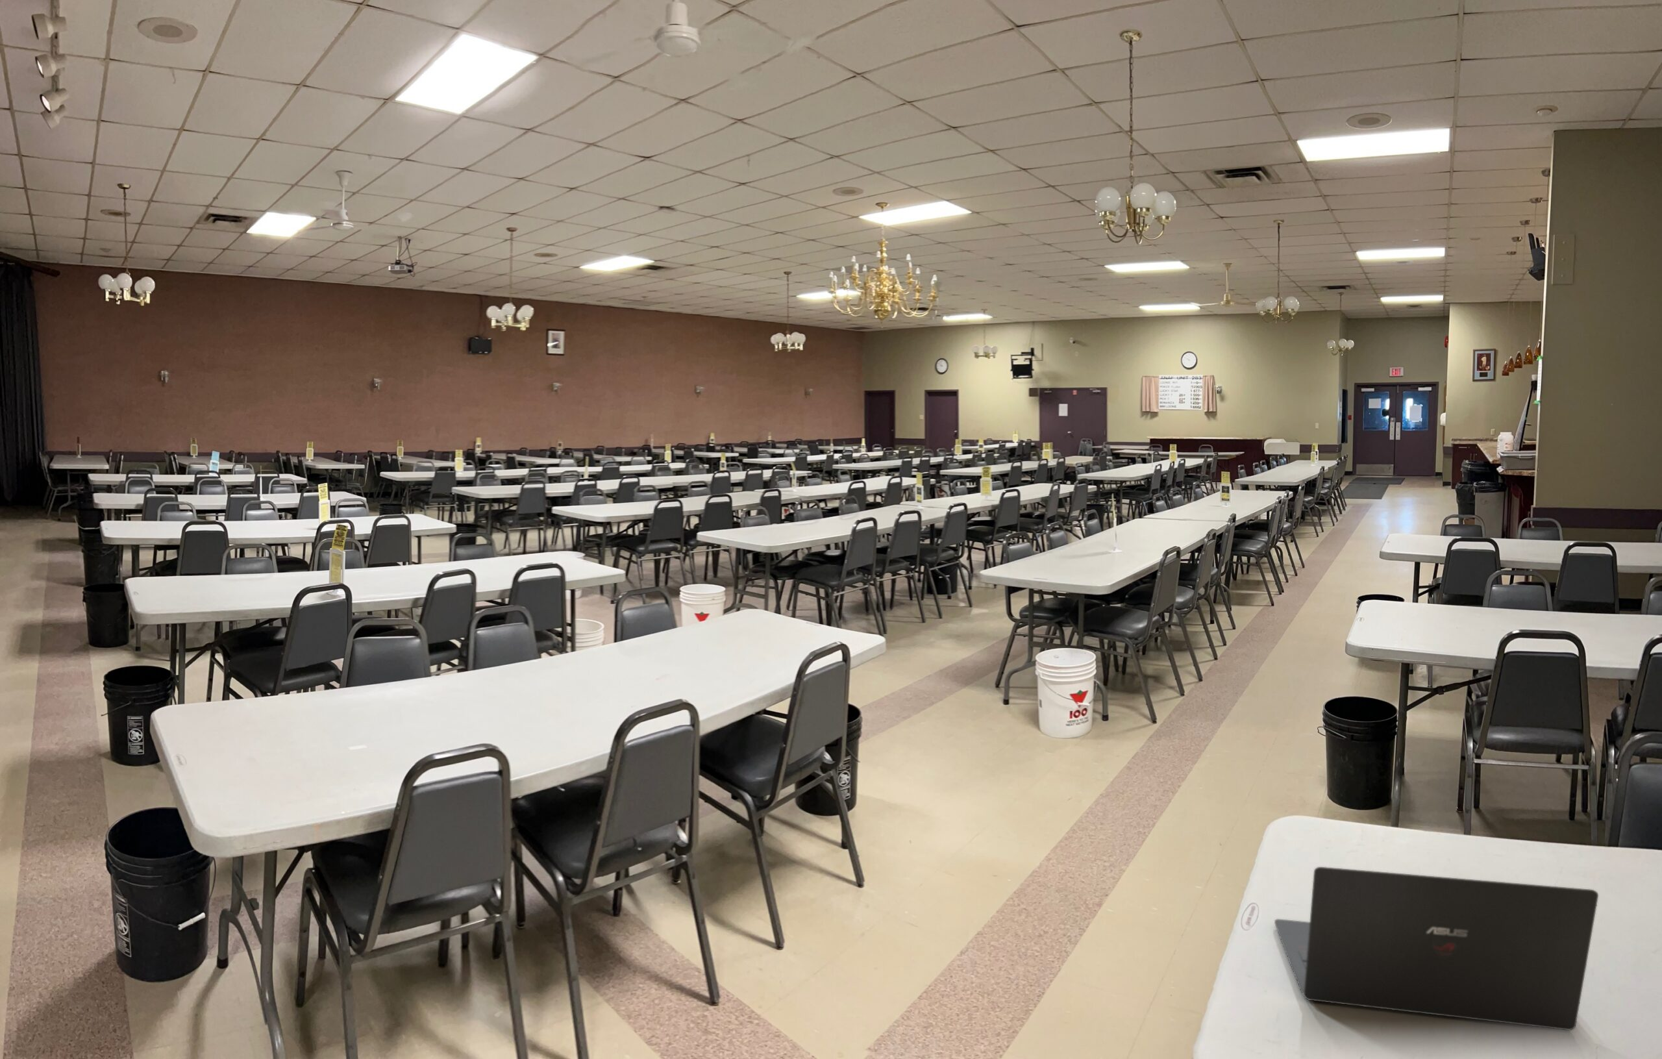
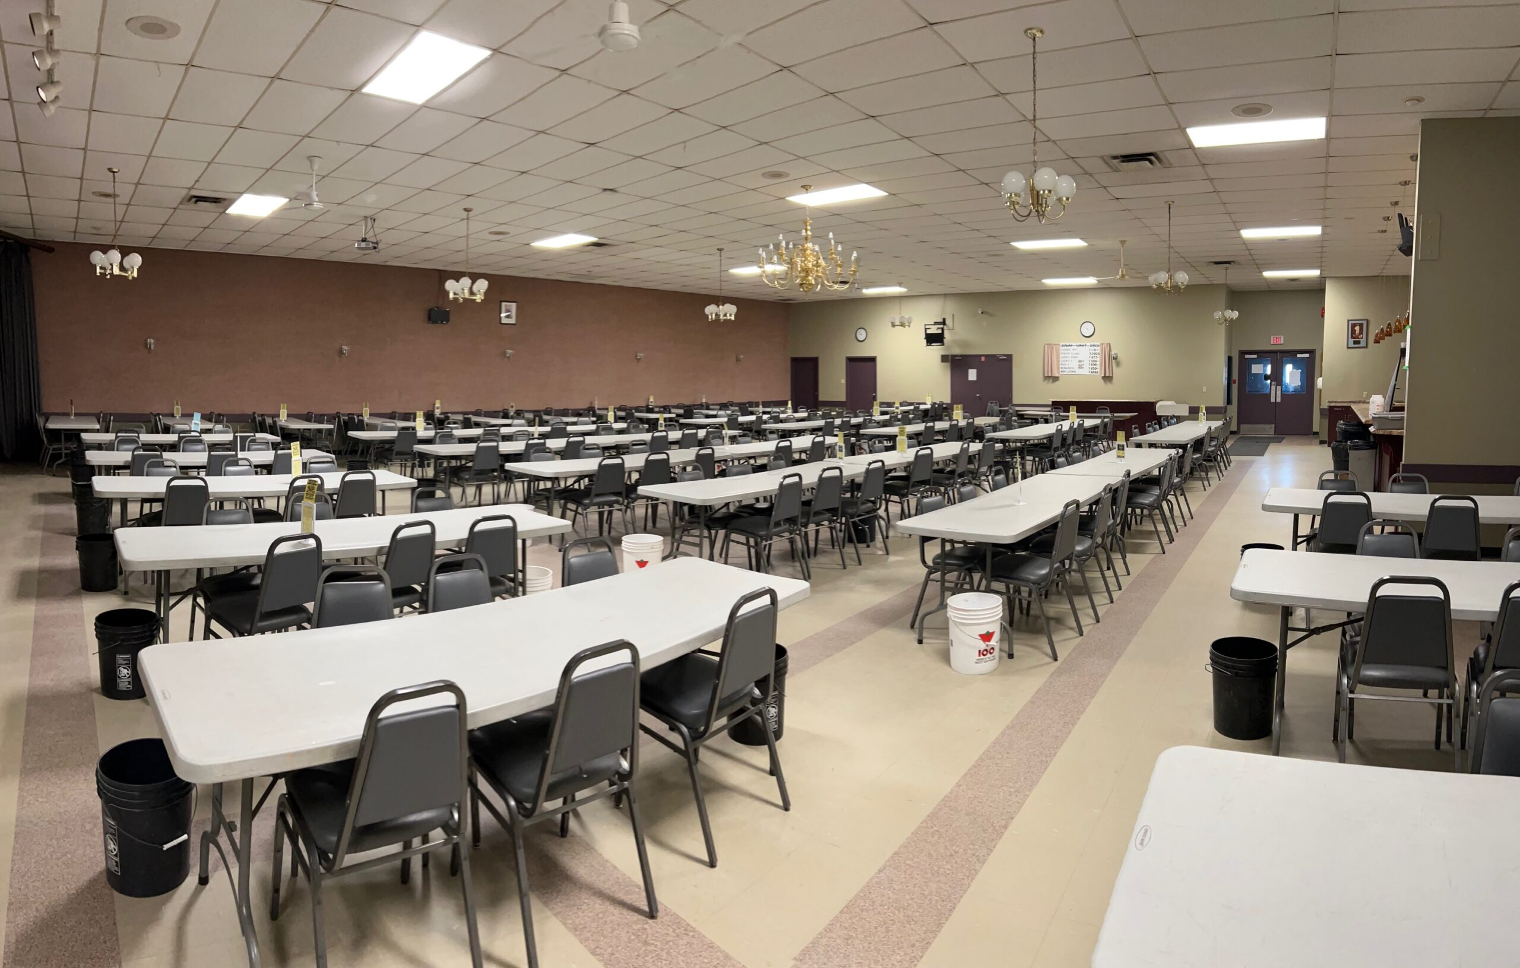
- laptop (1416, 909)
